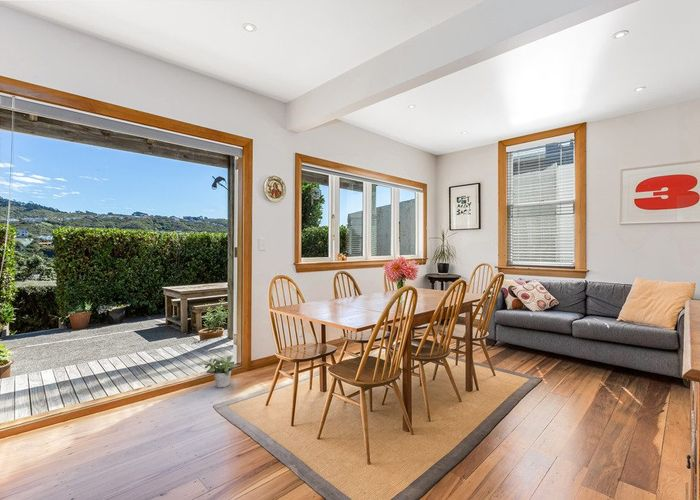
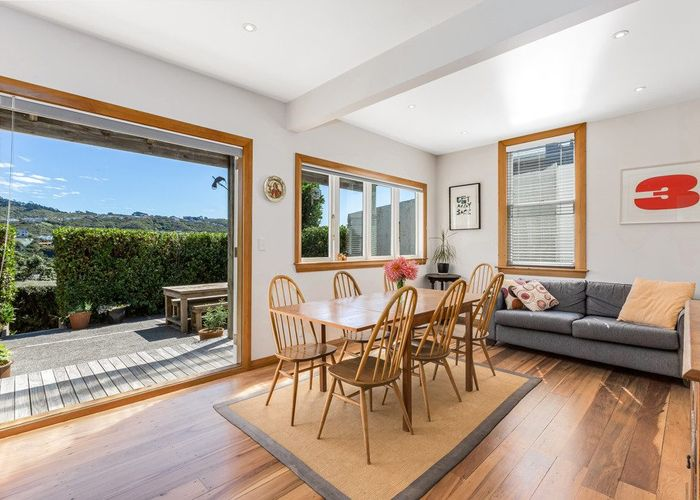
- potted plant (220, 372)
